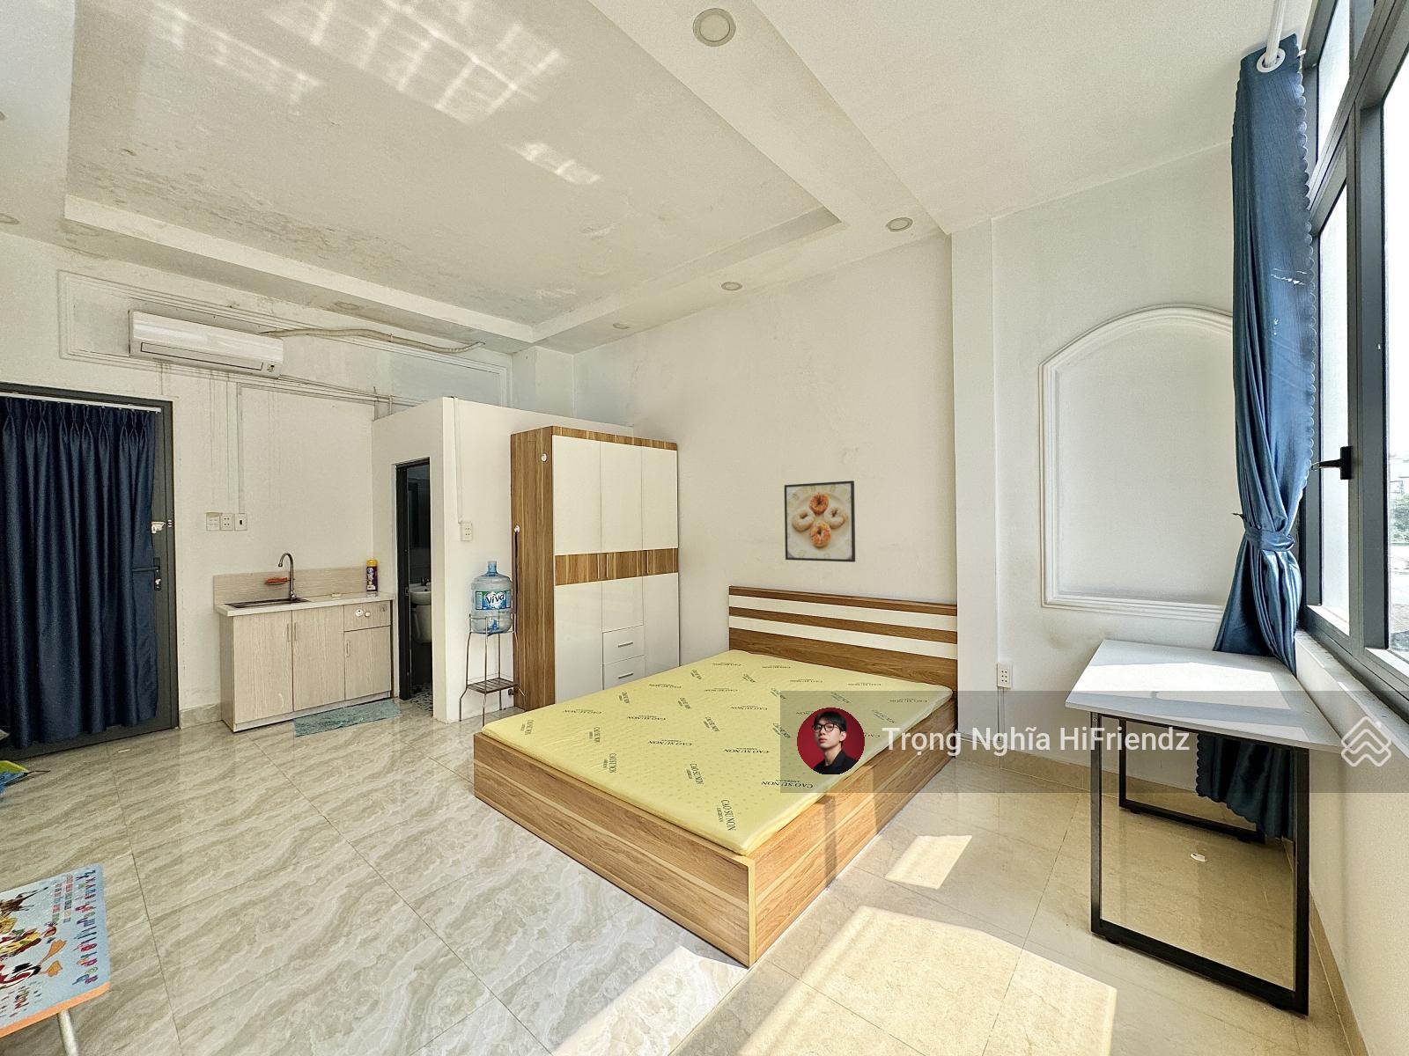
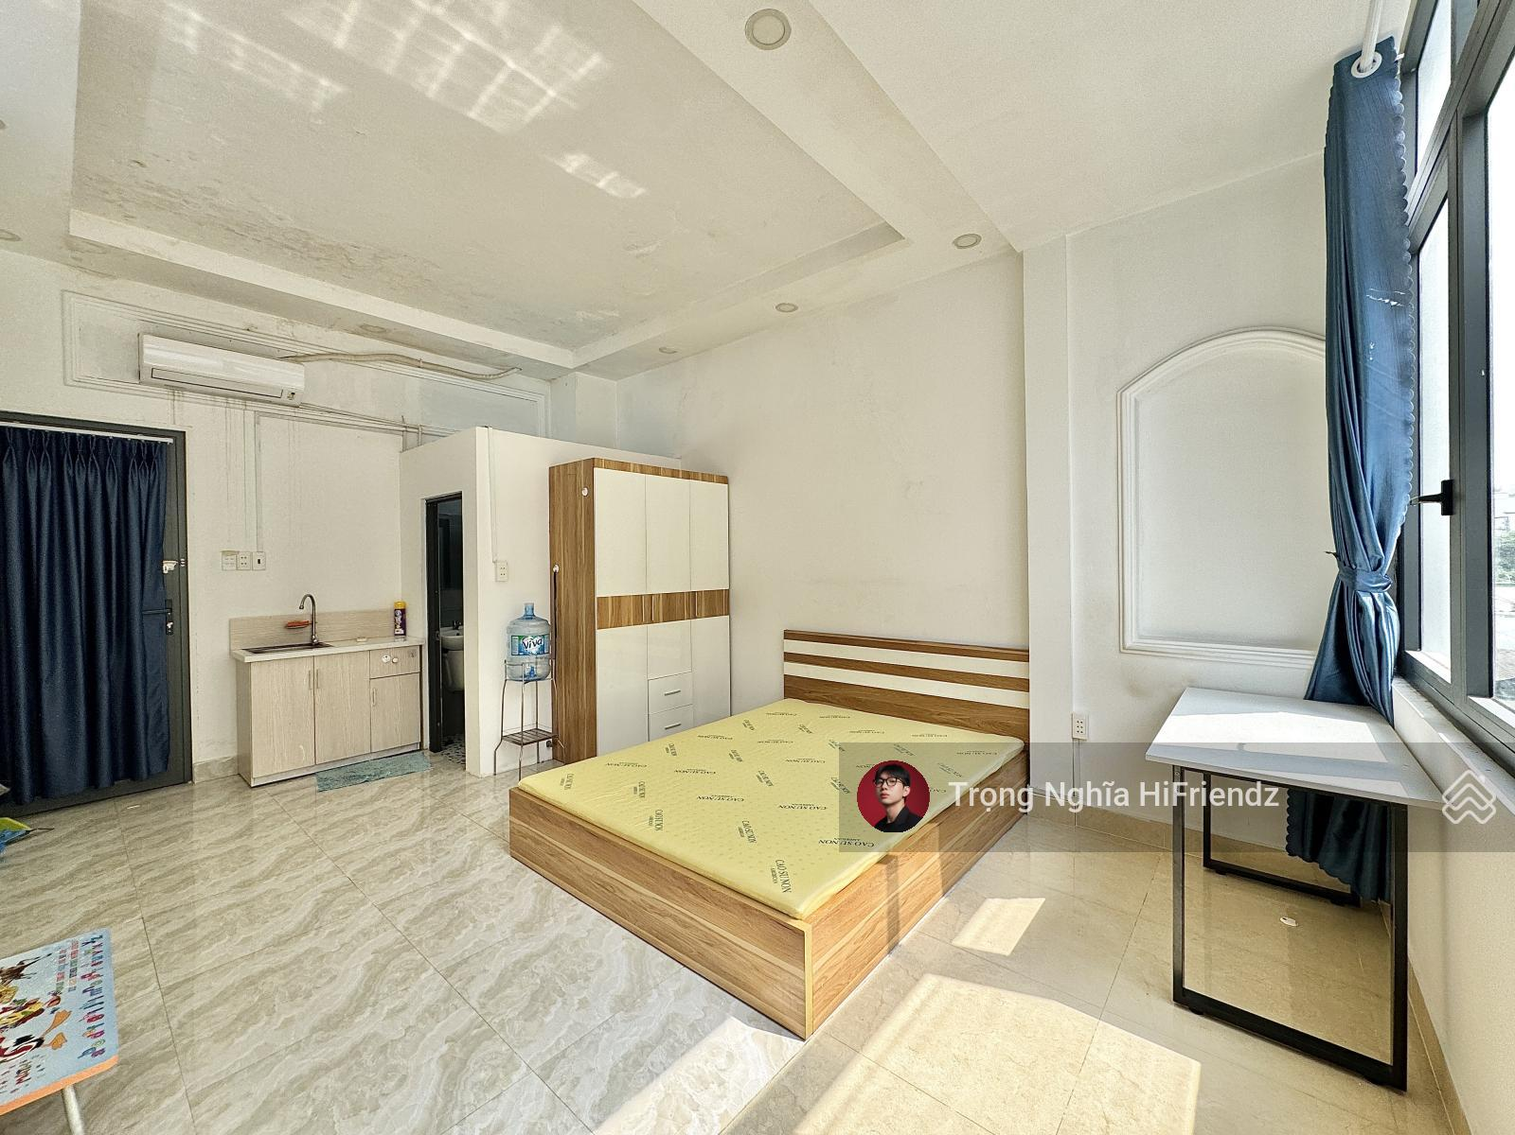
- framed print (818, 521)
